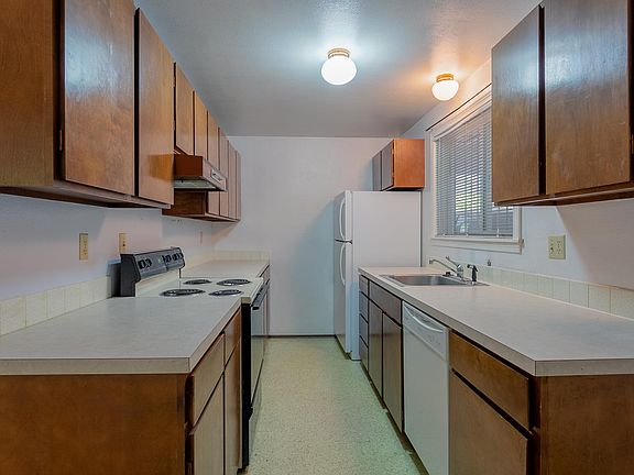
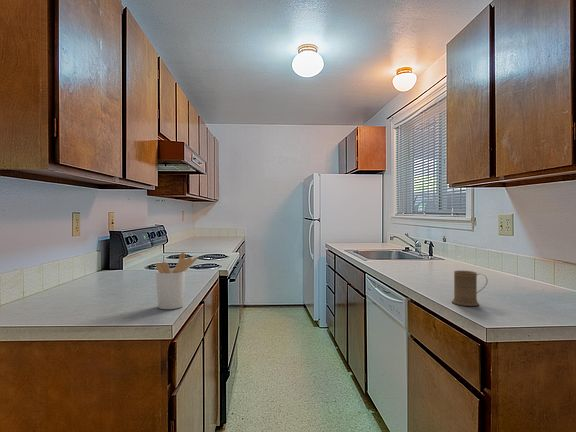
+ mug (469, 287)
+ utensil holder (176, 280)
